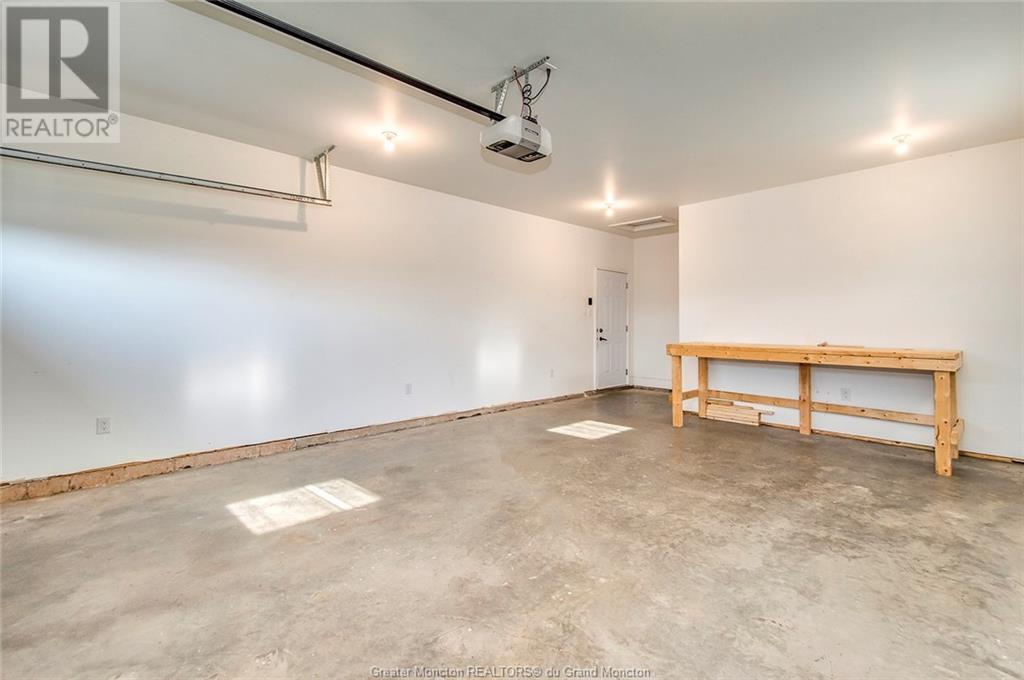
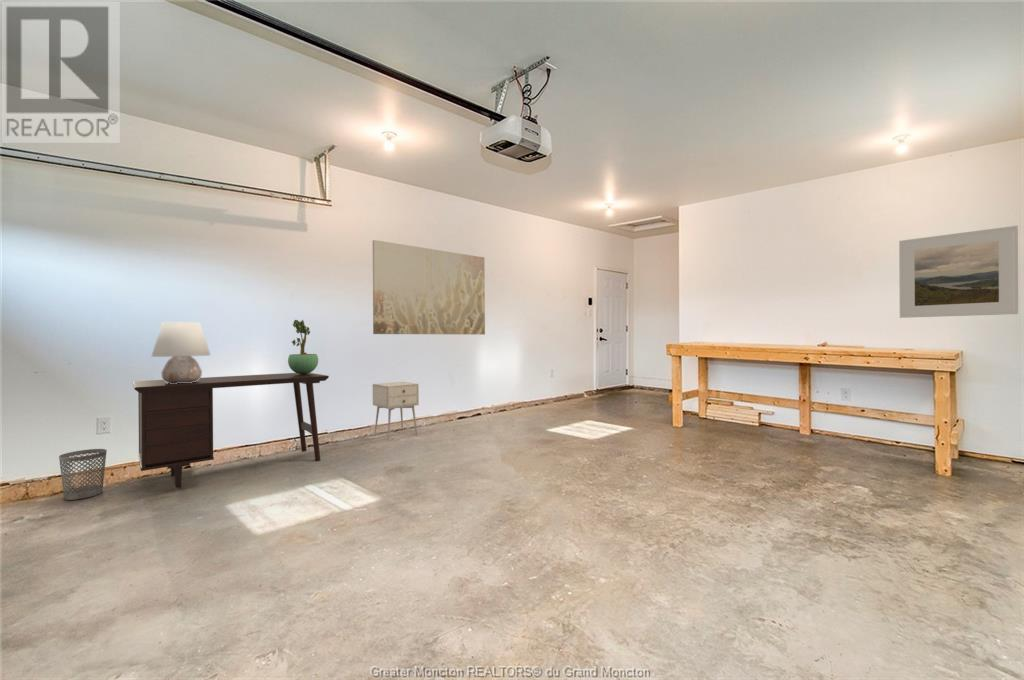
+ potted plant (303, 346)
+ desk (212, 424)
+ wastebasket (83, 473)
+ table lamp (181, 352)
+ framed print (954, 274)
+ wall art (434, 292)
+ nightstand (394, 408)
